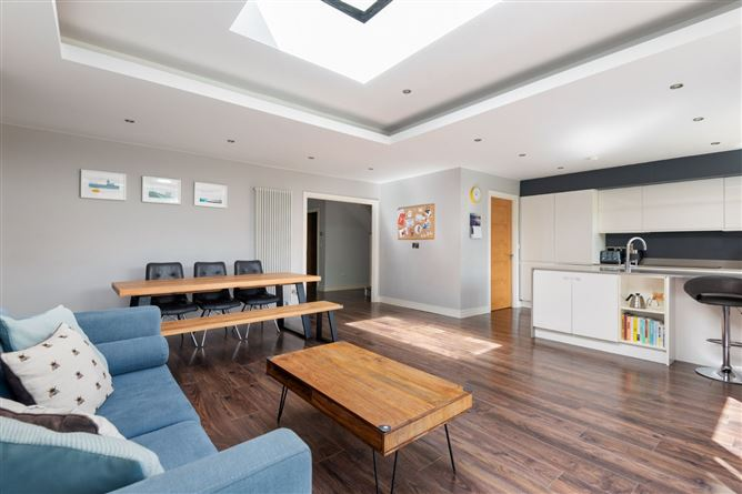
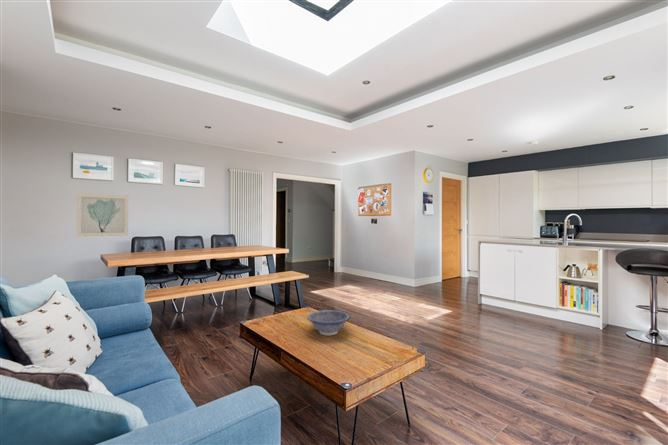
+ wall art (103, 215)
+ decorative bowl (328, 324)
